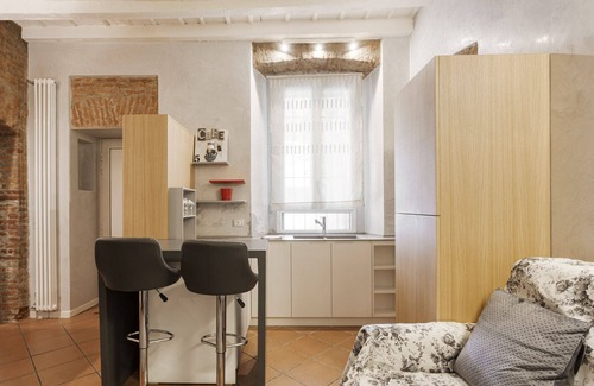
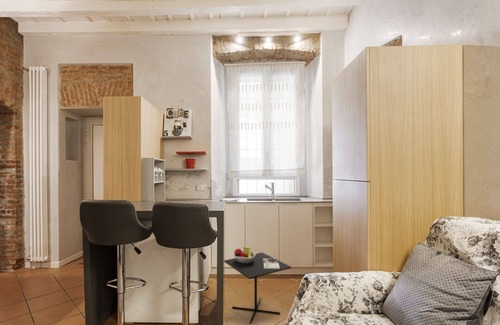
+ kitchen table (256, 280)
